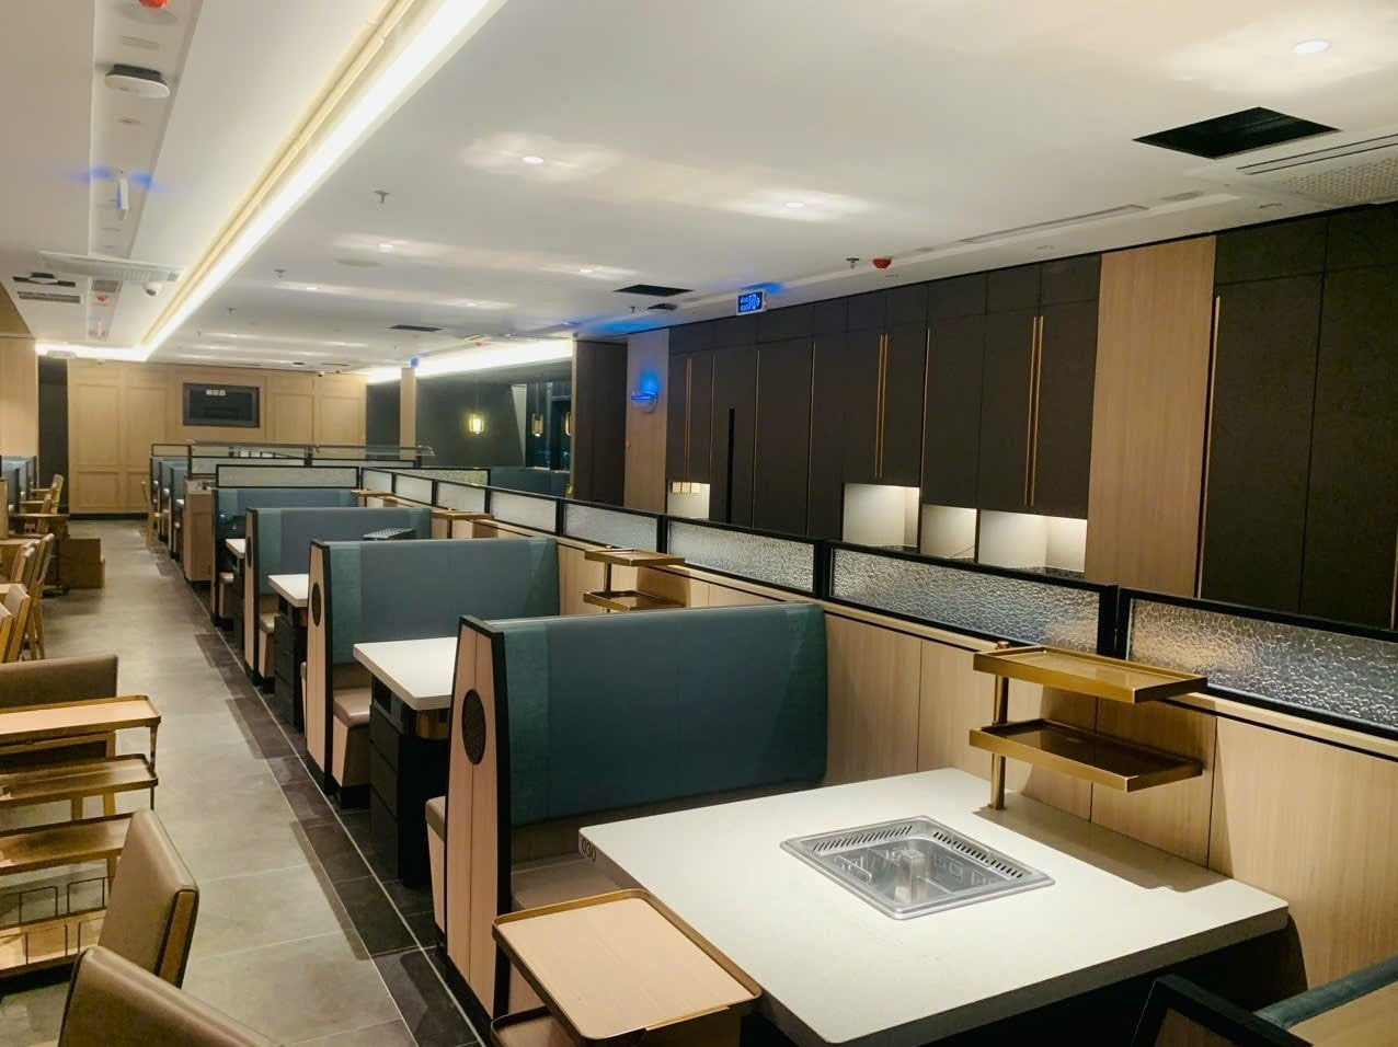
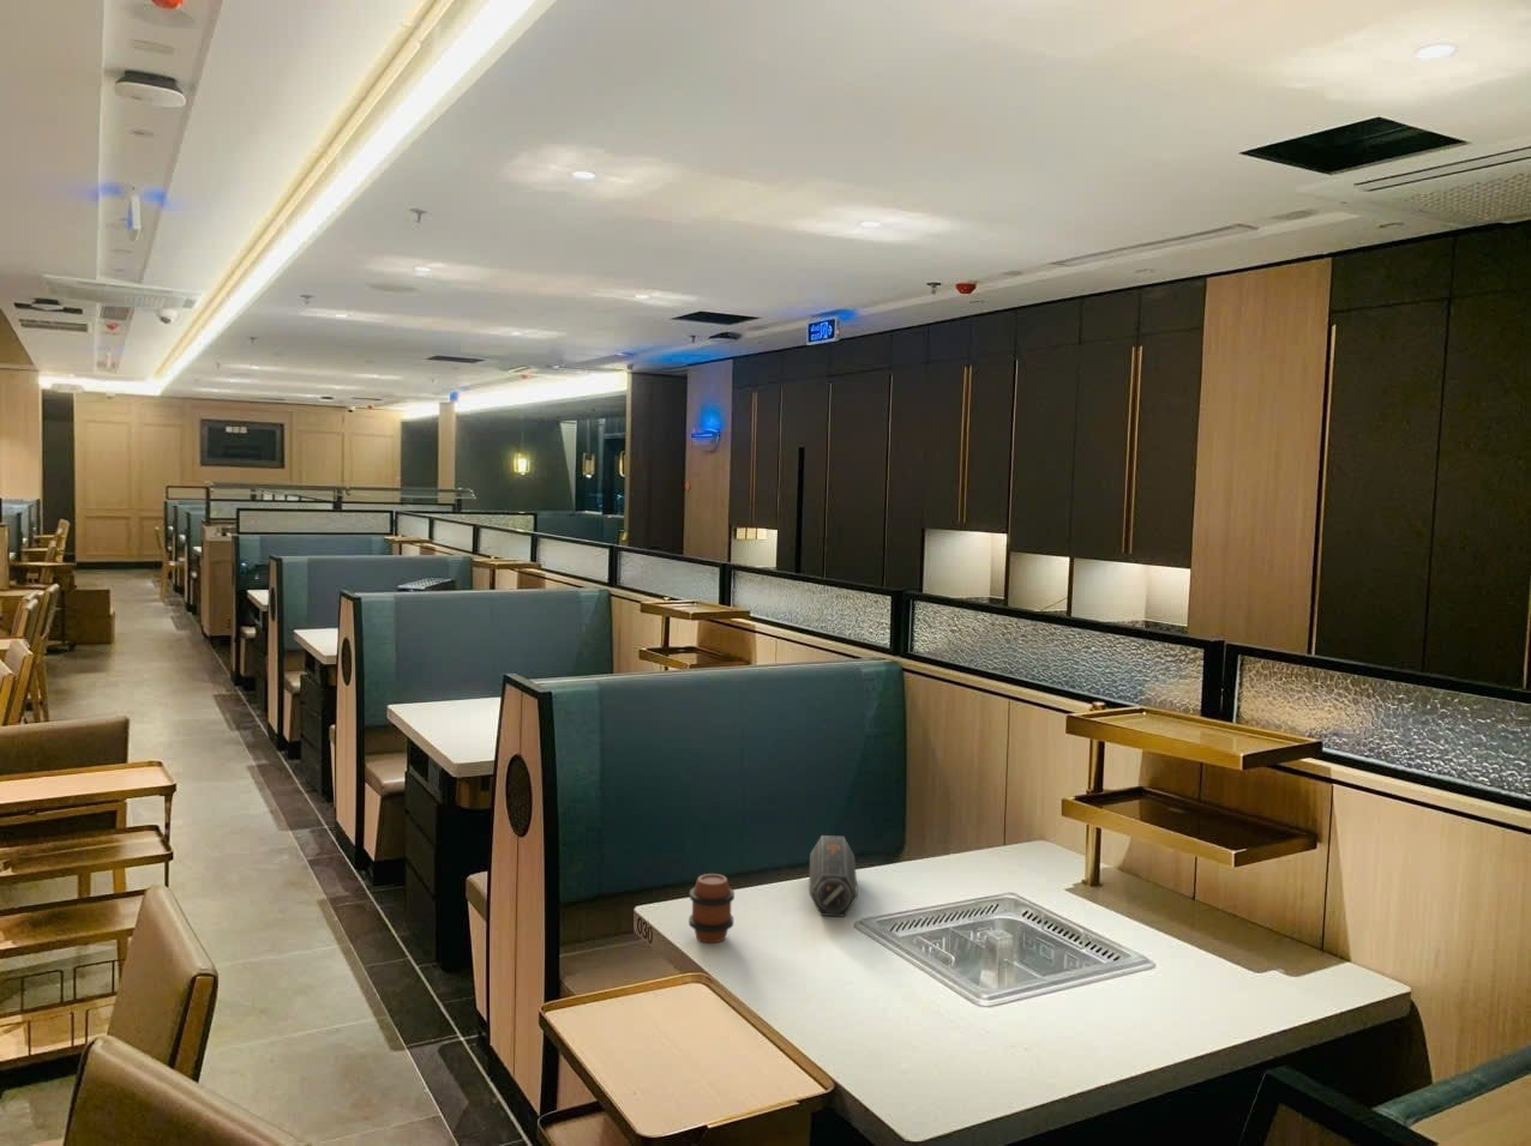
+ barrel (712, 908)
+ speaker (832, 874)
